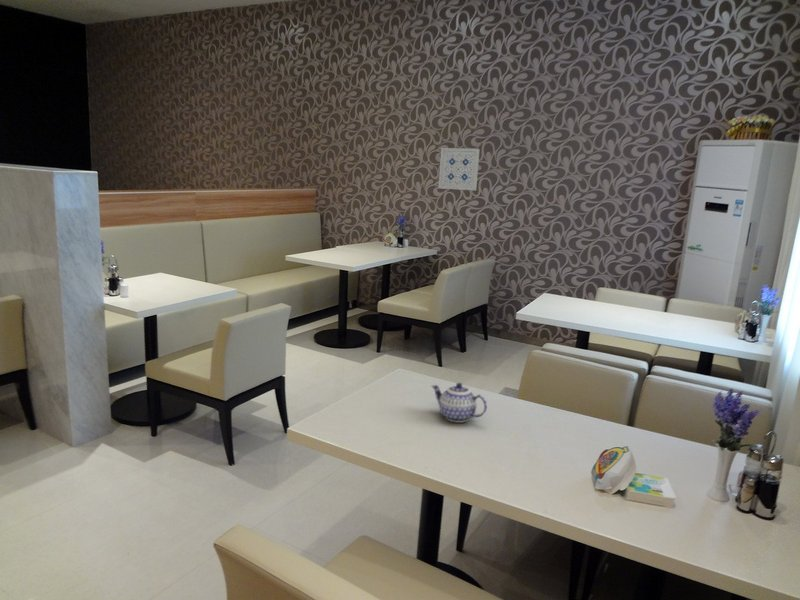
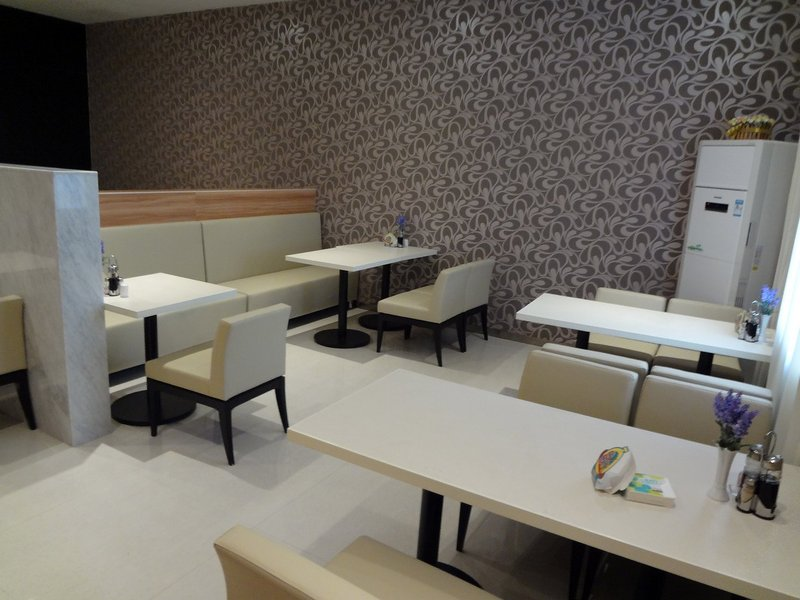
- teapot (457, 400)
- wall art (458, 169)
